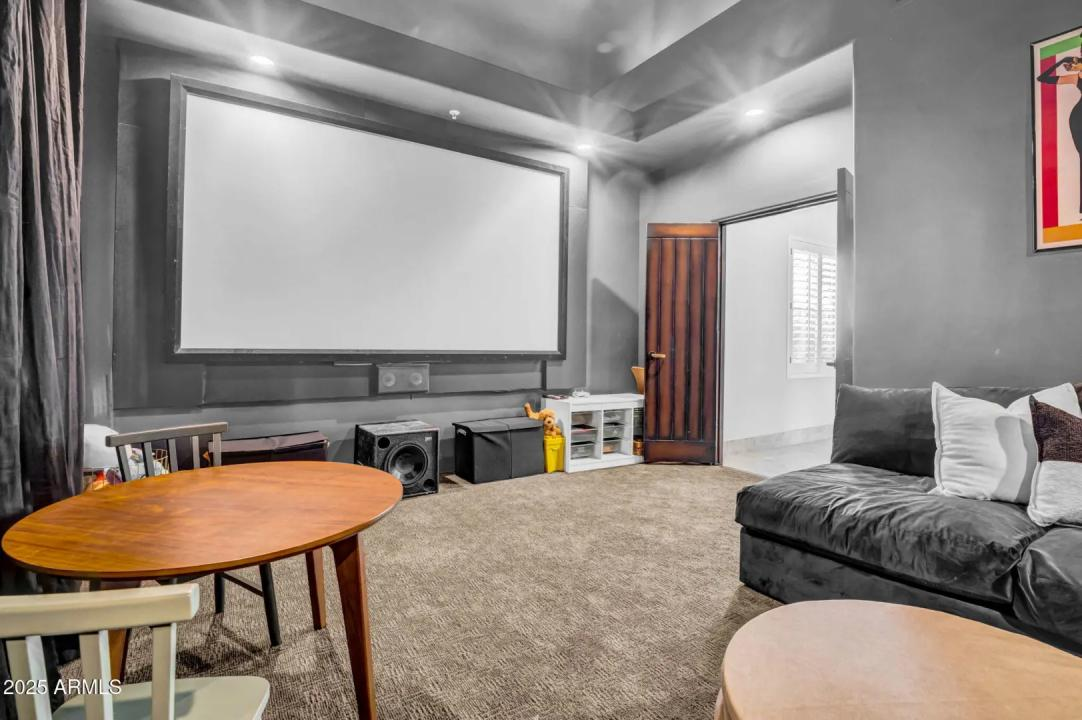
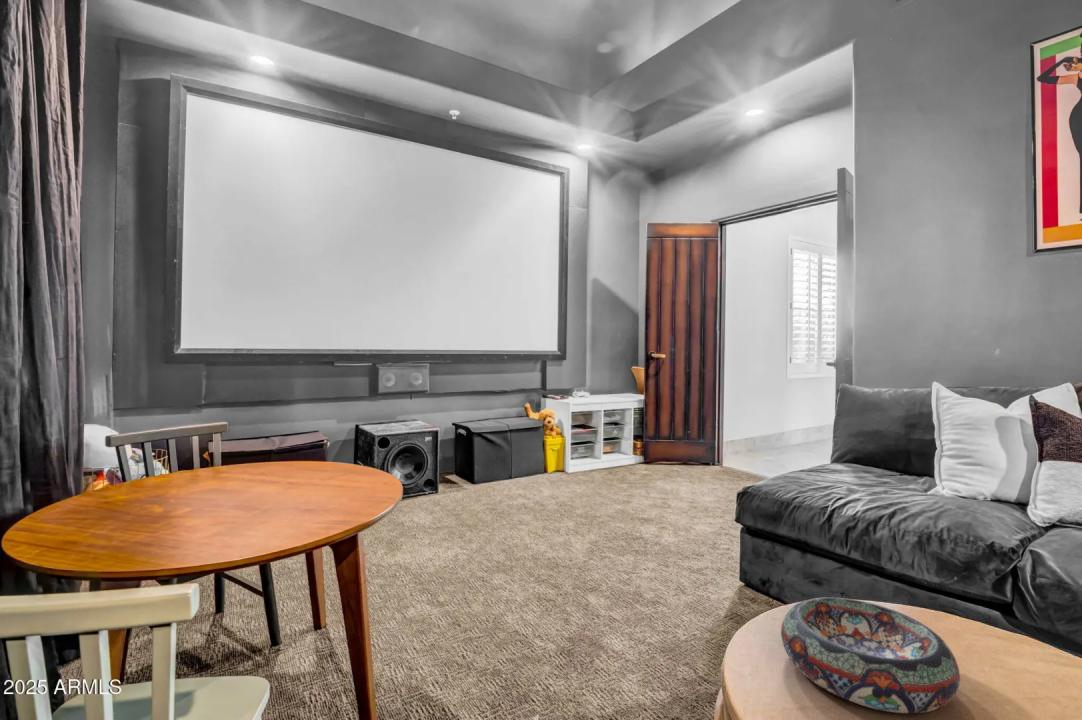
+ decorative bowl (863, 649)
